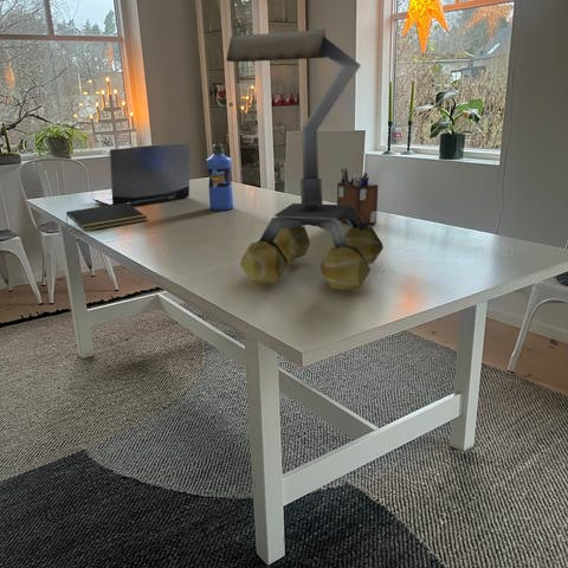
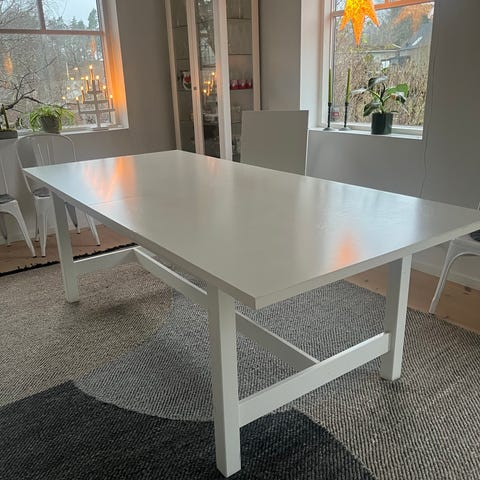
- laptop computer (140, 172)
- desk organizer (356, 195)
- desk lamp (306, 160)
- notepad (106, 215)
- water bottle (219, 175)
